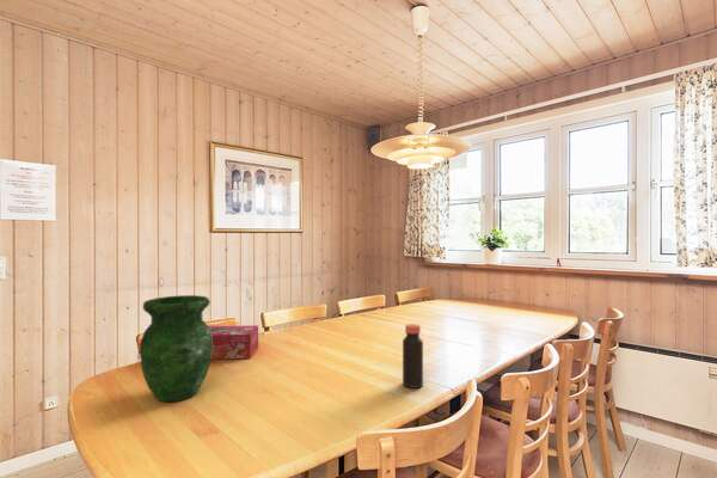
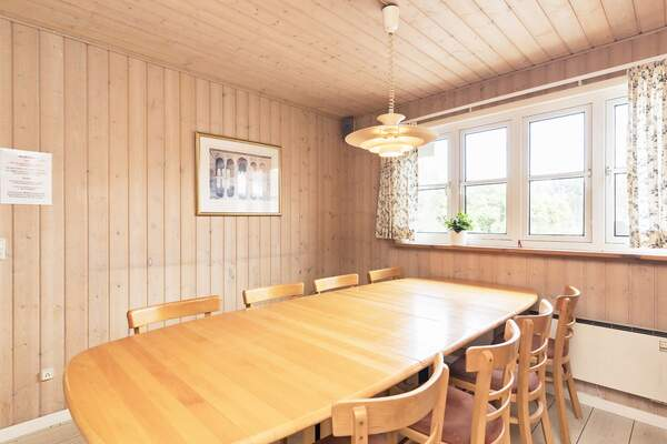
- tissue box (220, 341)
- vase (177, 347)
- bottle (412, 355)
